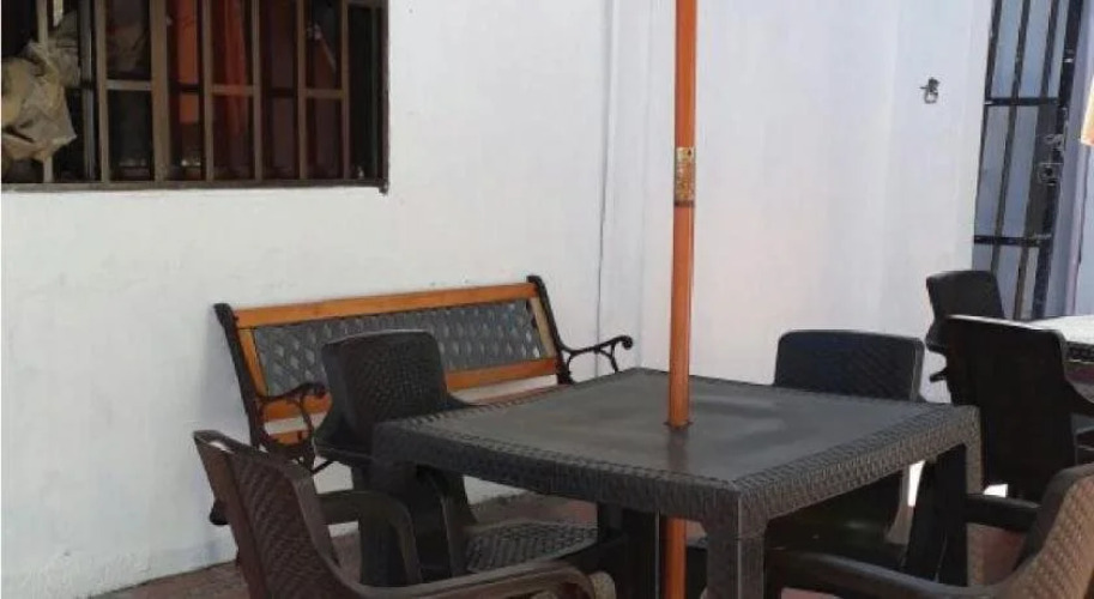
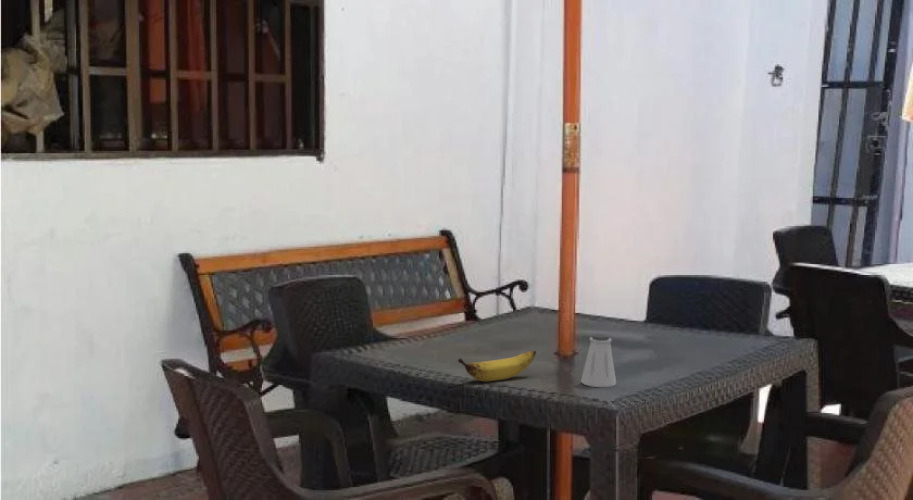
+ saltshaker (599, 359)
+ banana (495, 366)
